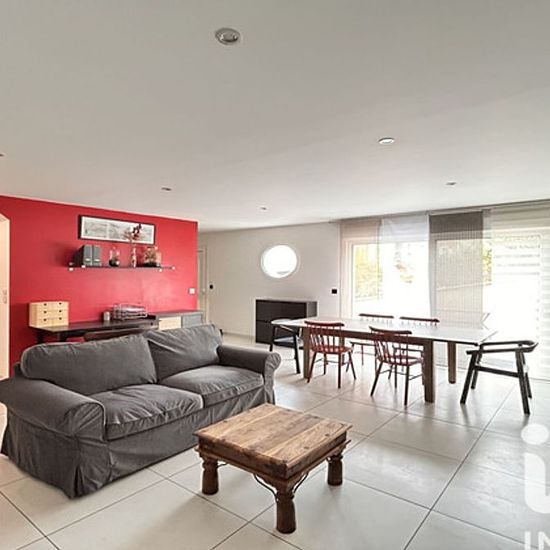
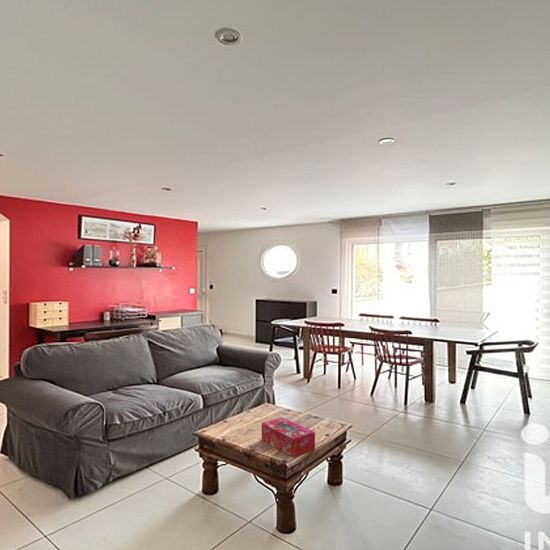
+ tissue box (287, 436)
